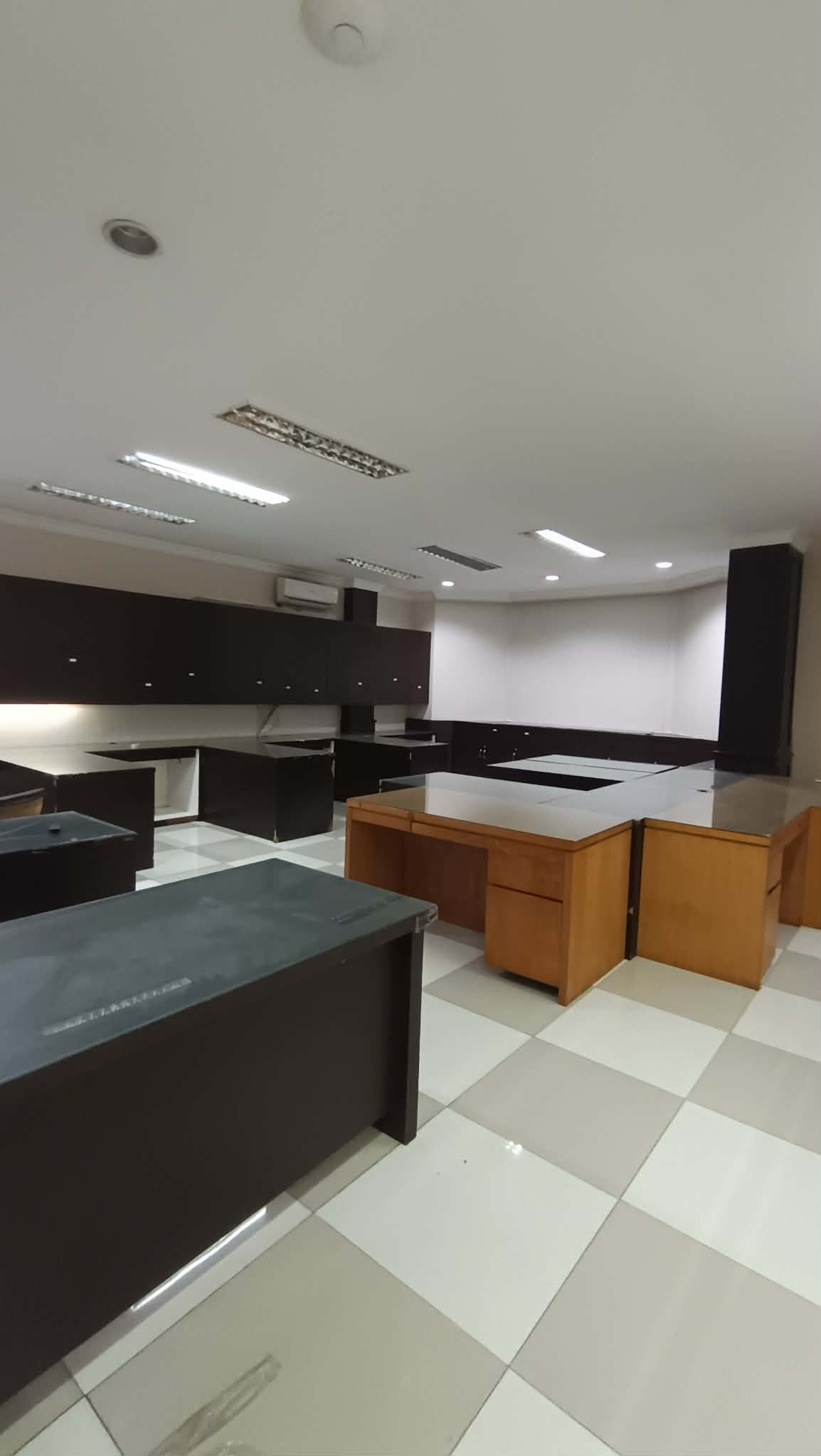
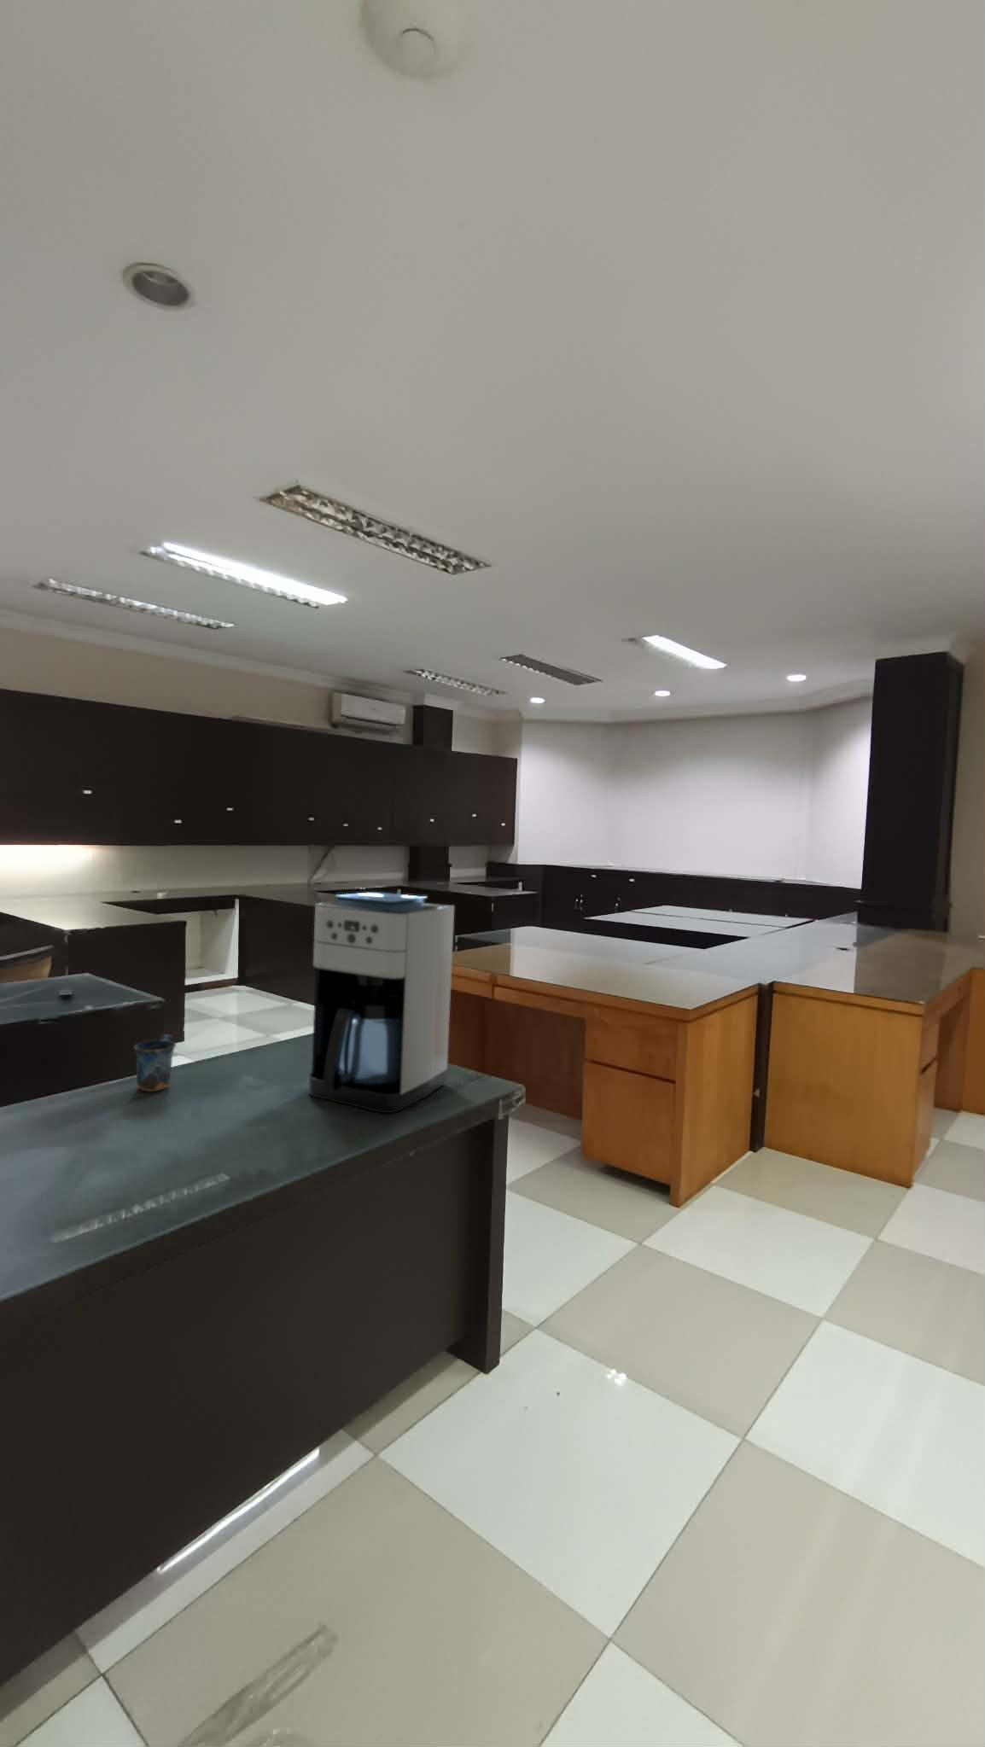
+ coffee maker (373, 995)
+ mug (161, 1063)
